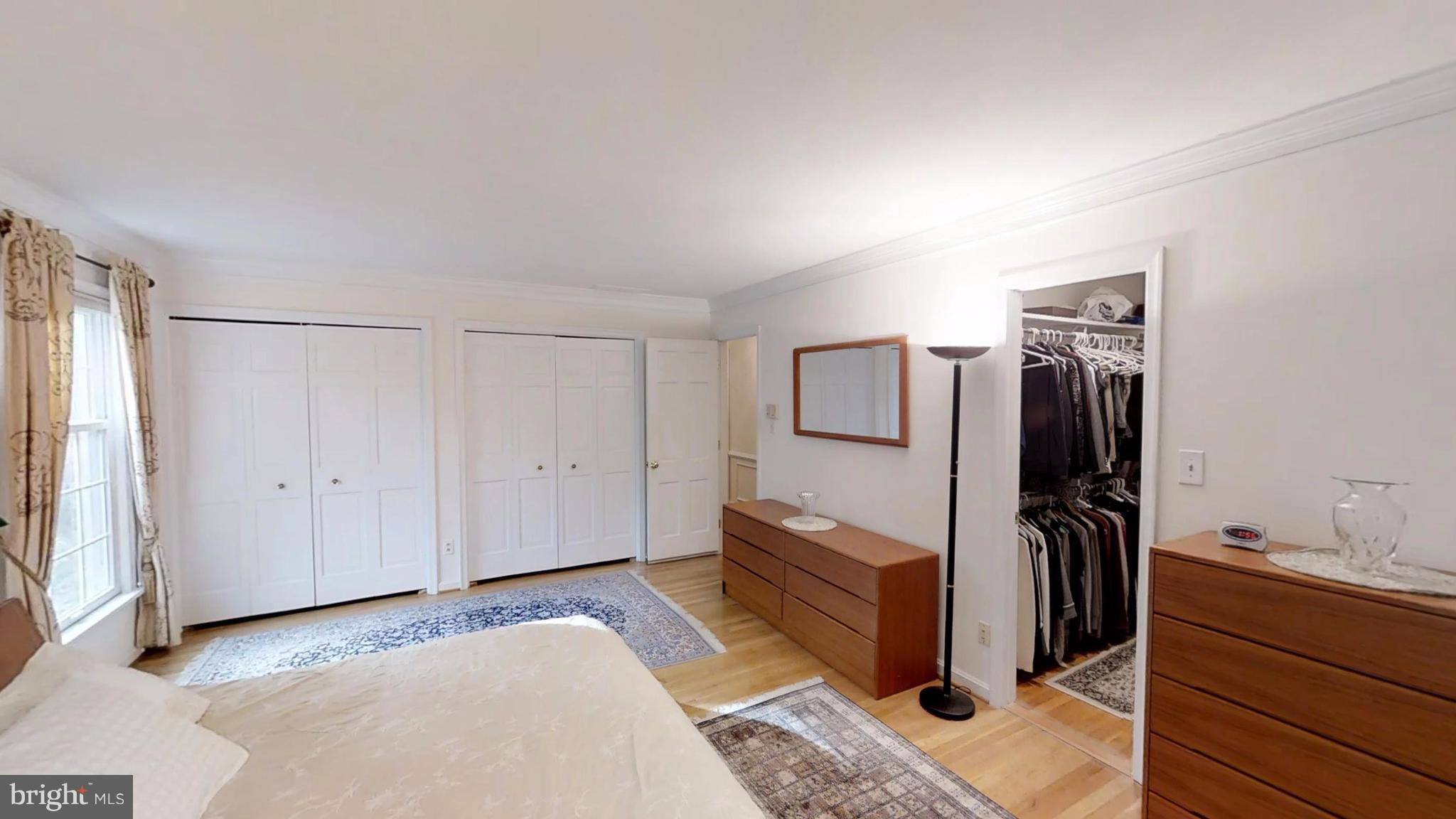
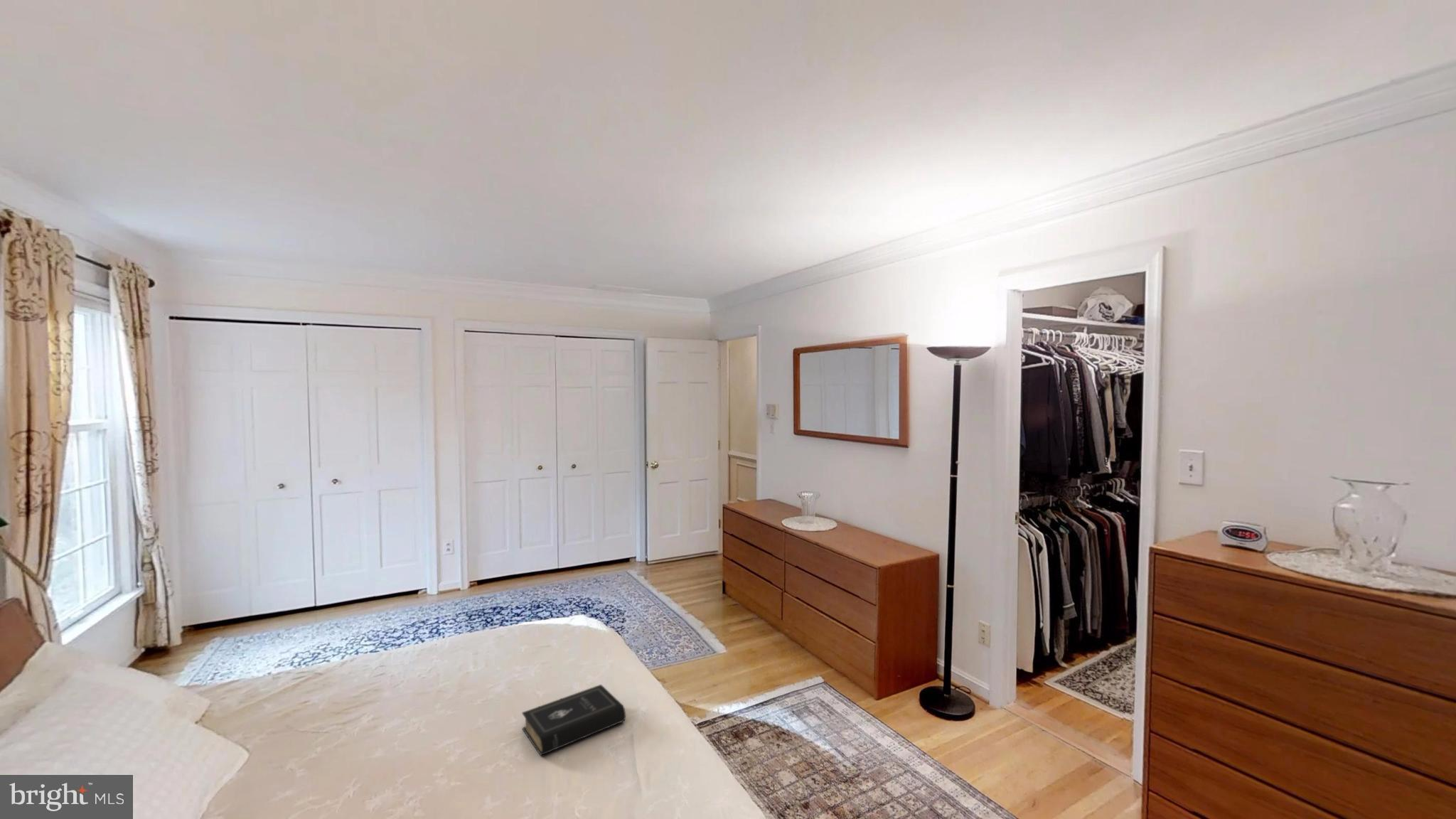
+ book (572, 715)
